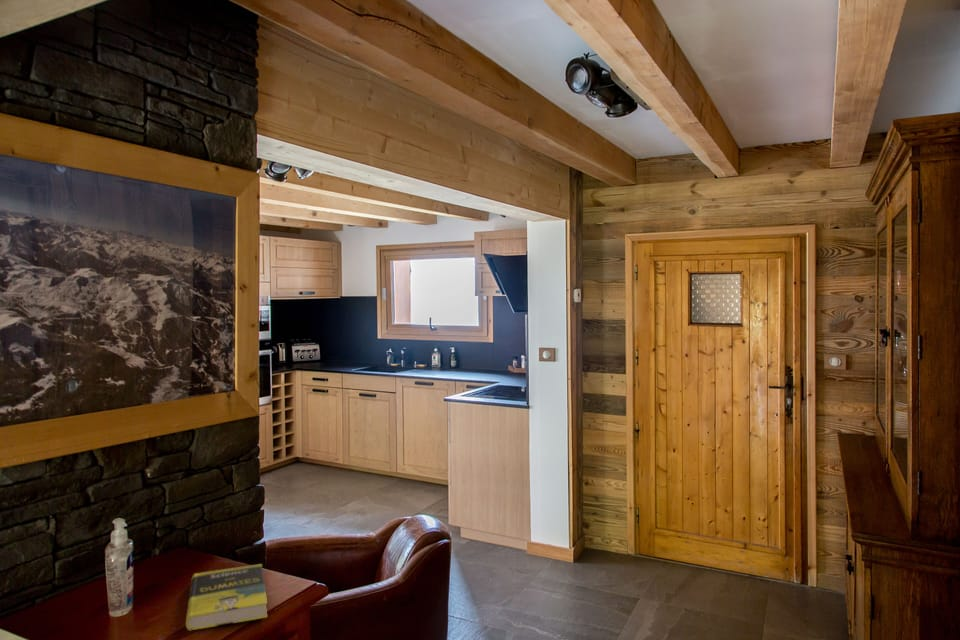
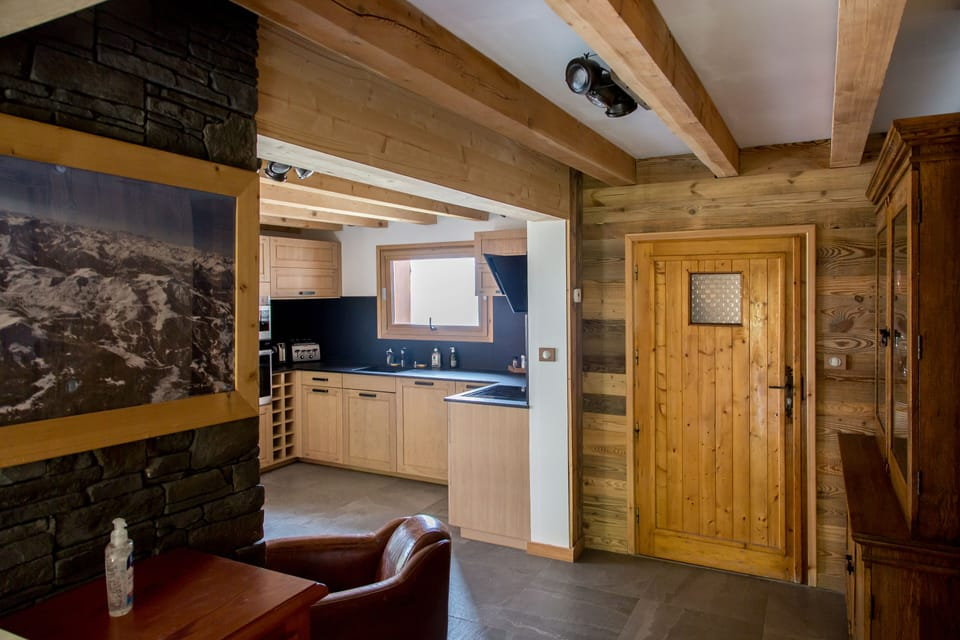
- book (227, 594)
